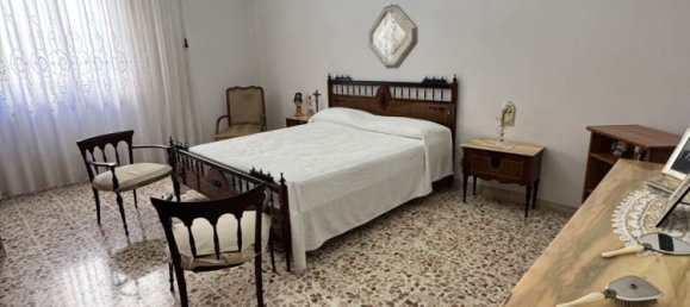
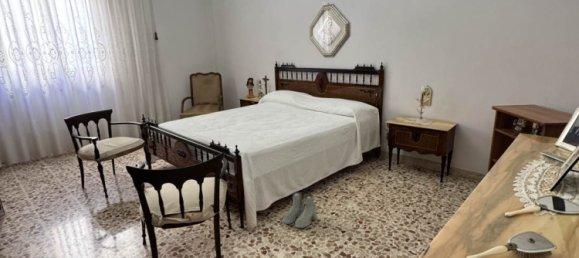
+ boots (300, 208)
